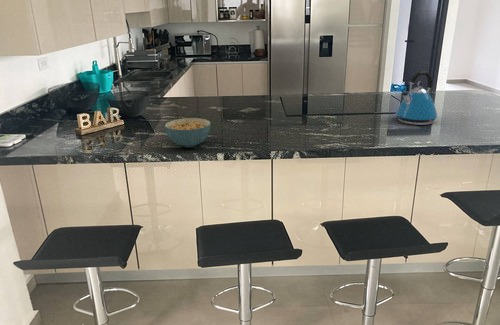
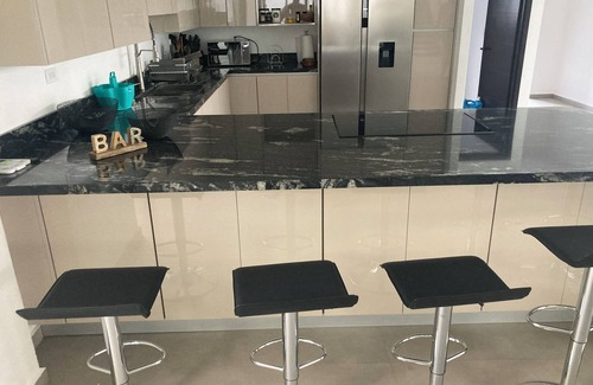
- cereal bowl (188, 134)
- kettle (419, 96)
